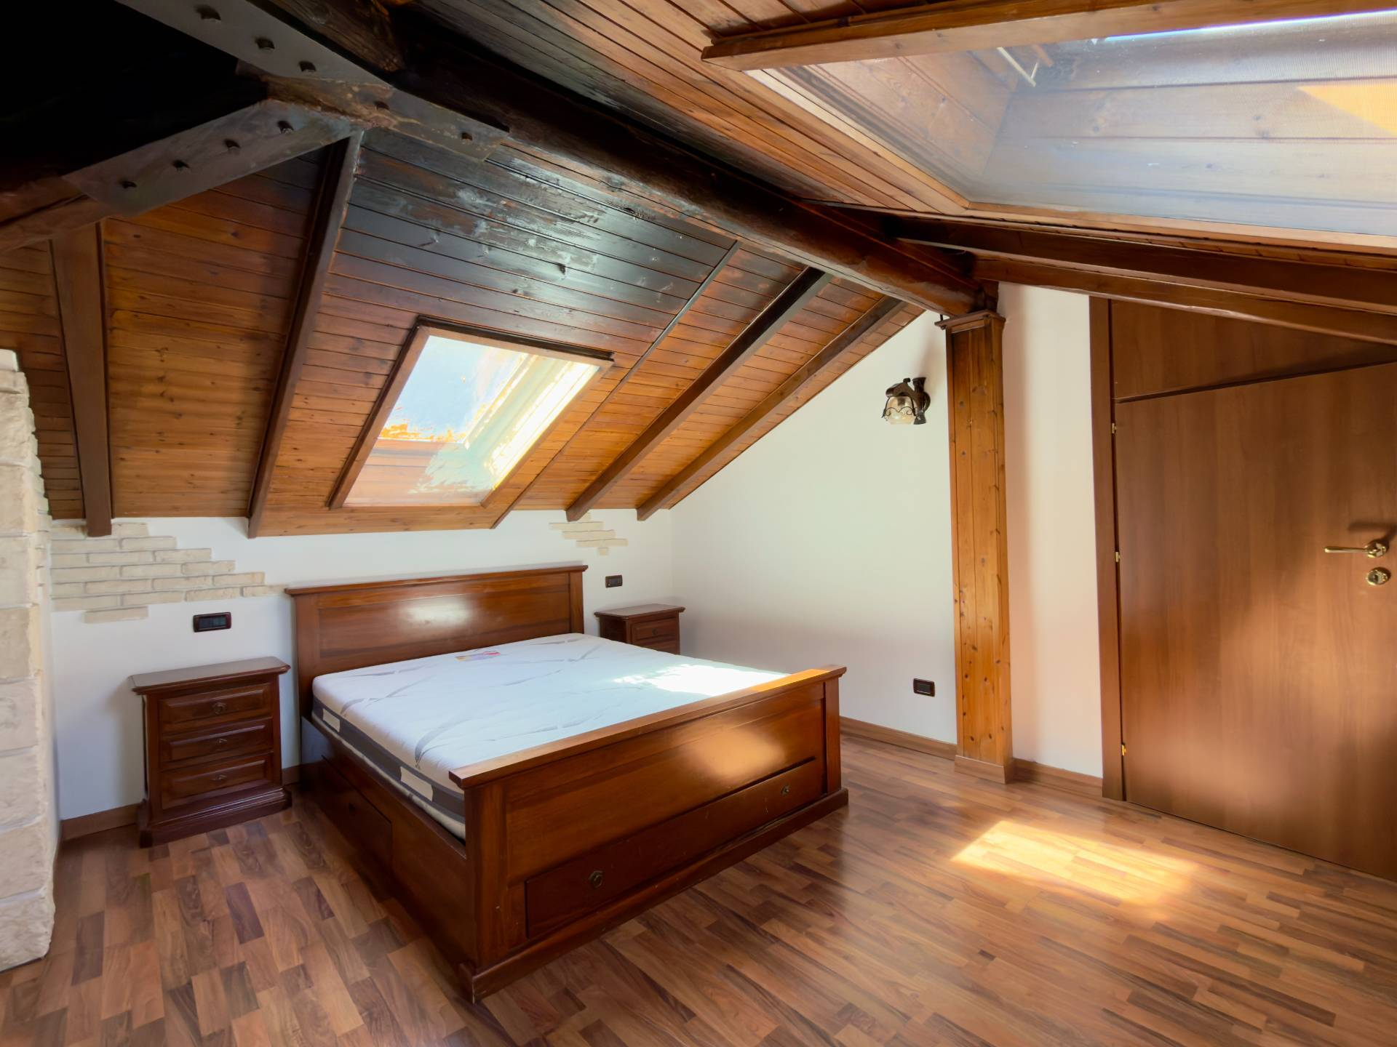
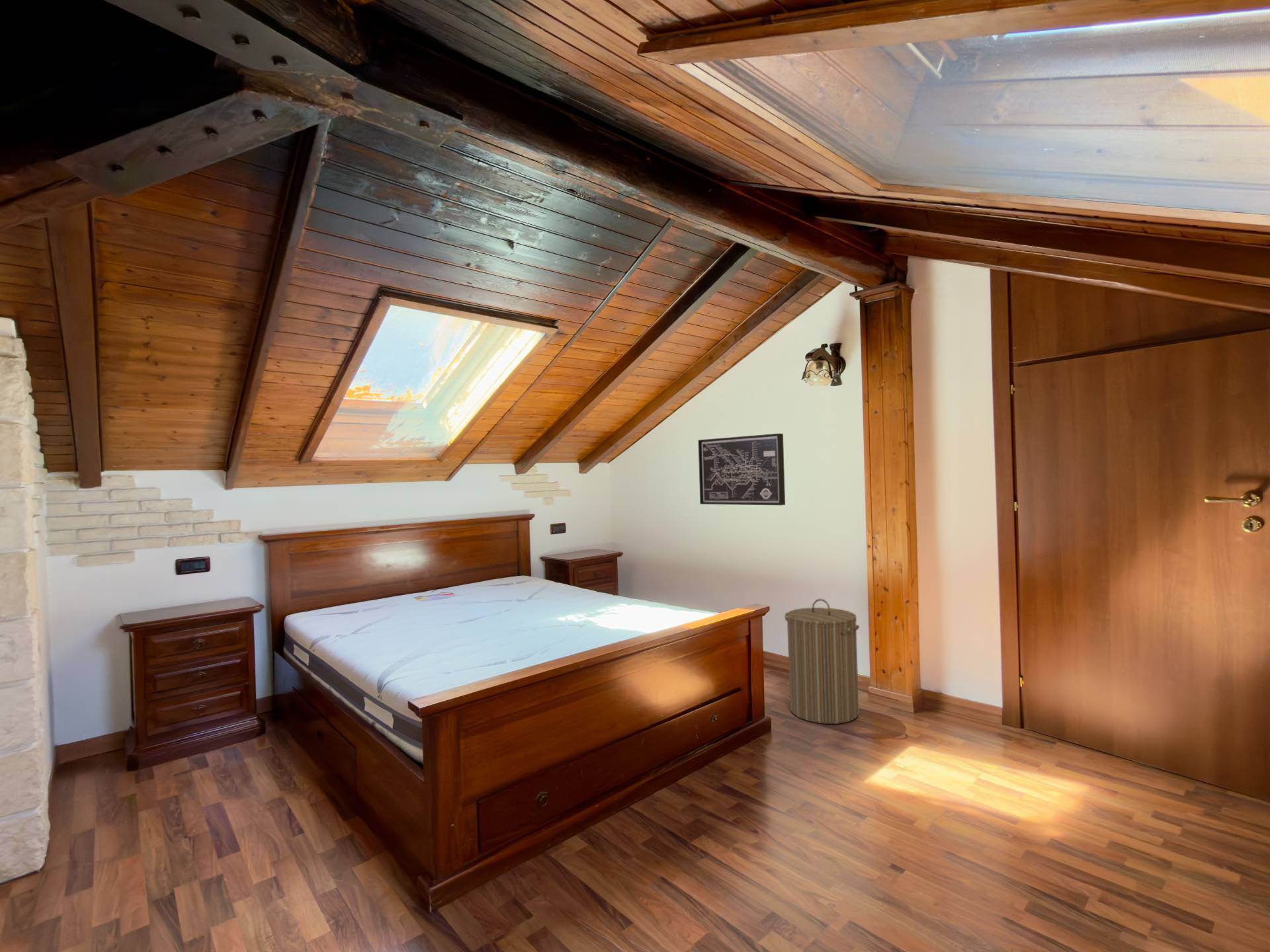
+ wall art (739, 471)
+ laundry hamper (822, 654)
